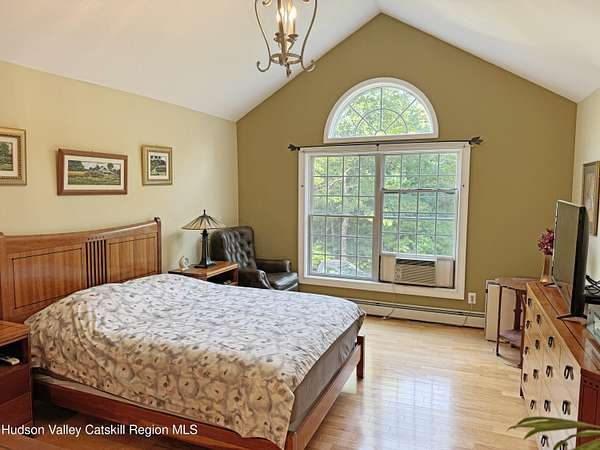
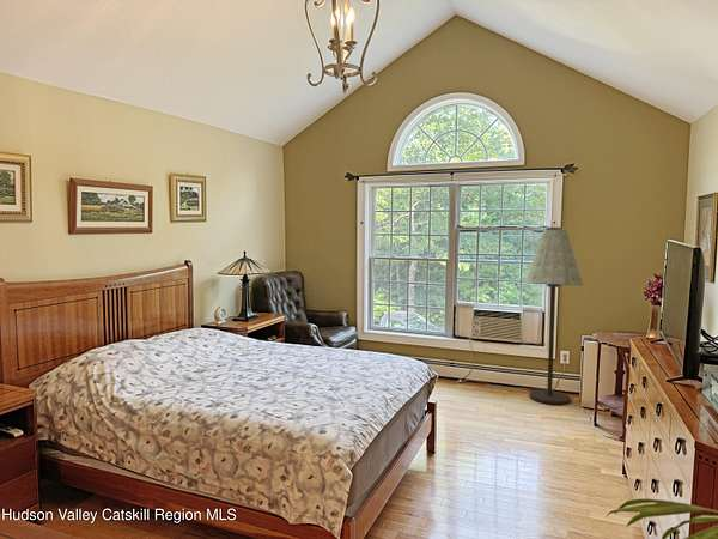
+ floor lamp (552, 313)
